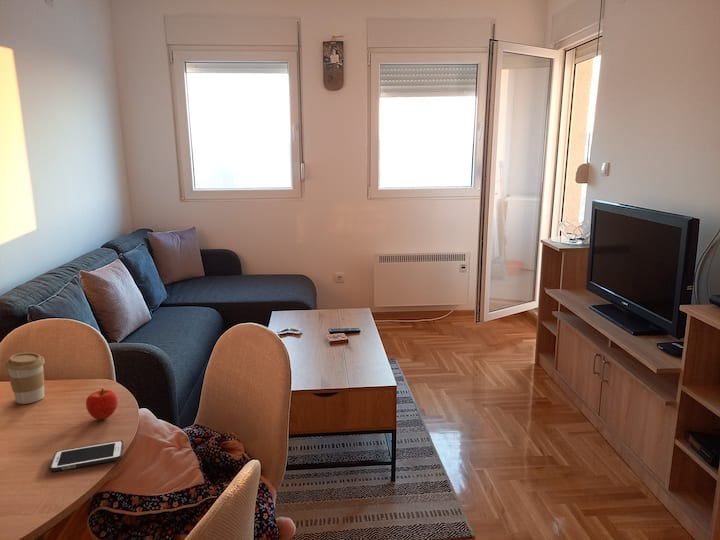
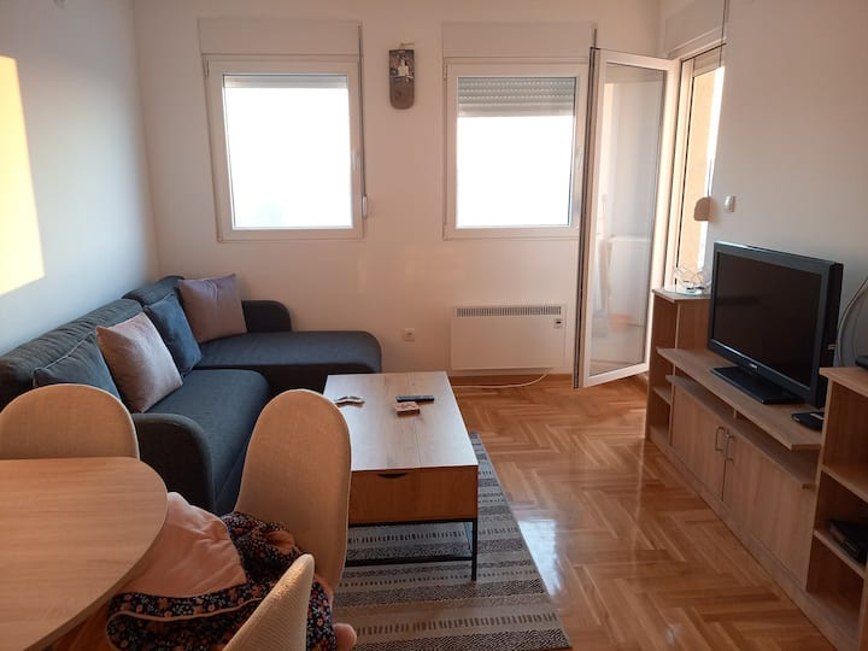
- fruit (101, 403)
- cell phone (88, 455)
- coffee cup (27, 377)
